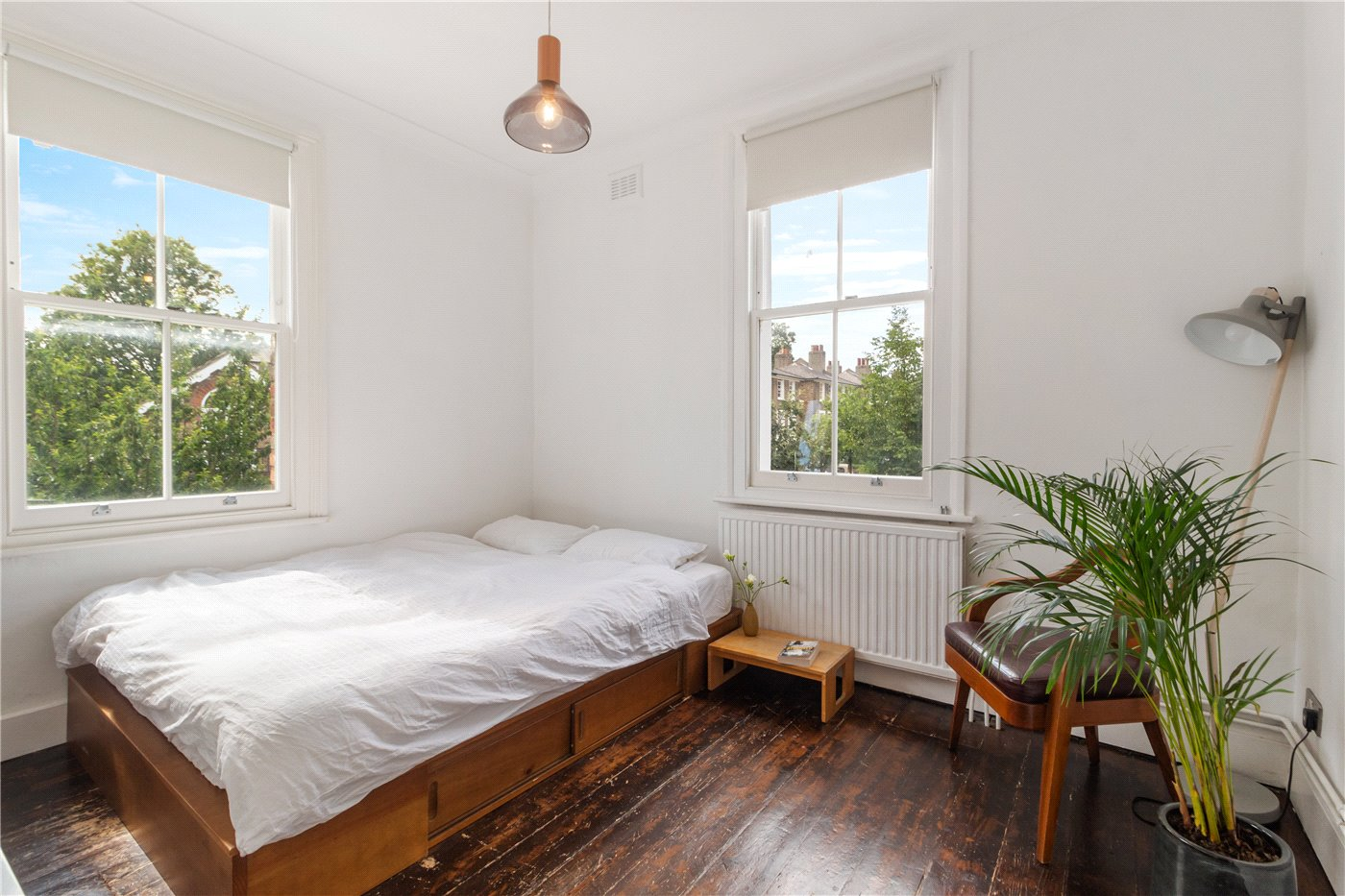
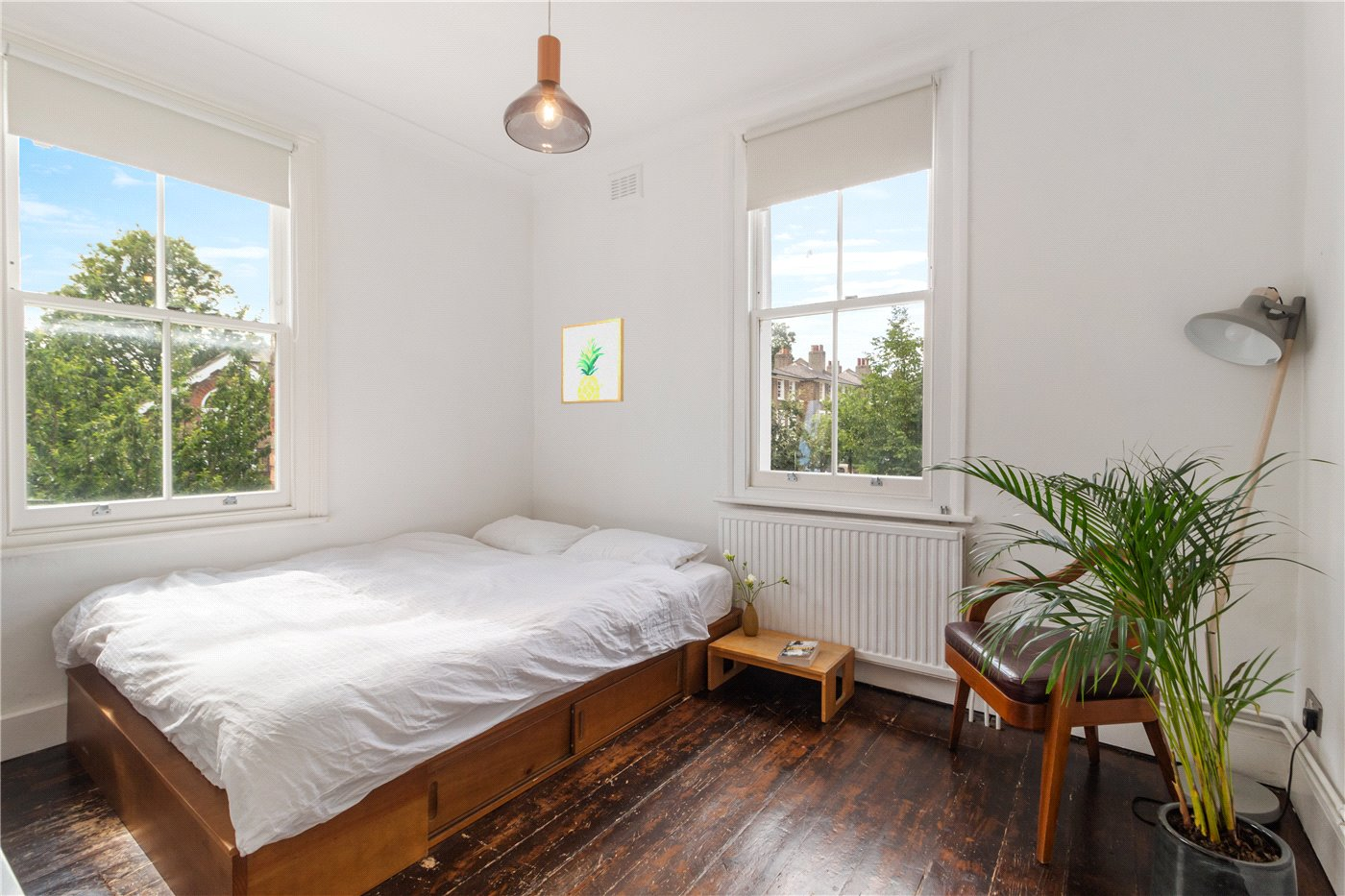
+ wall art (591, 362)
